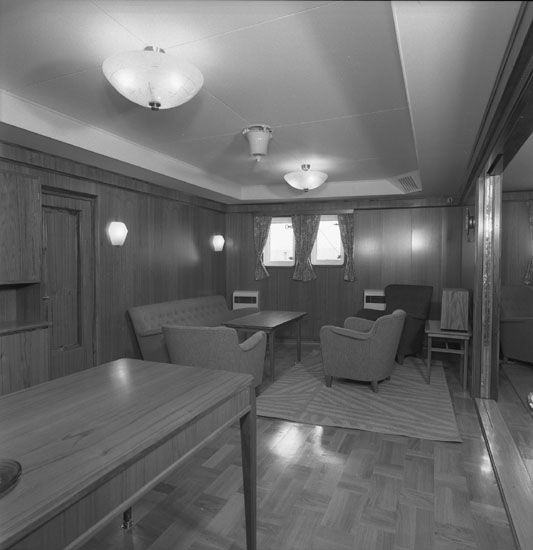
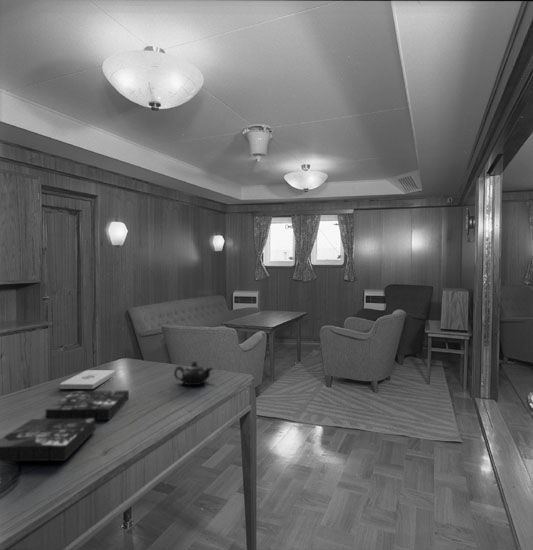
+ teapot (193, 372)
+ board game (71, 419)
+ notepad (89, 378)
